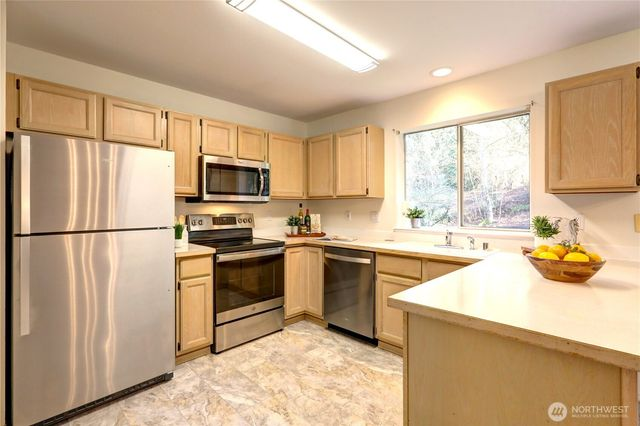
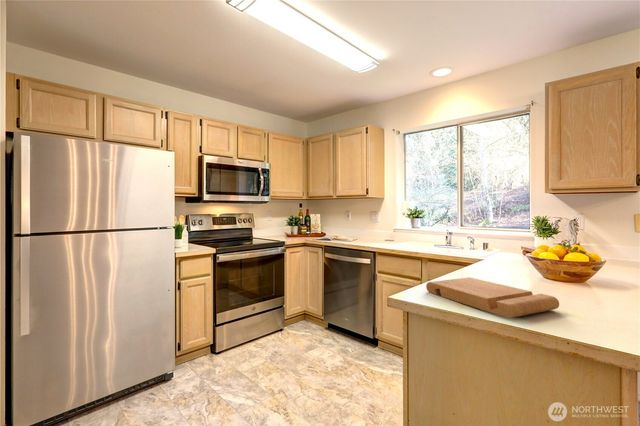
+ cutting board (485, 294)
